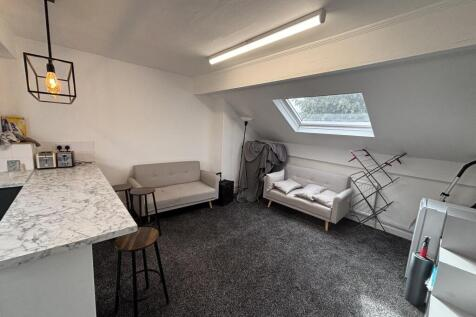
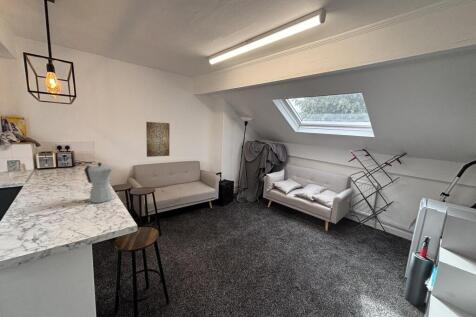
+ moka pot (98, 181)
+ wall art (158, 139)
